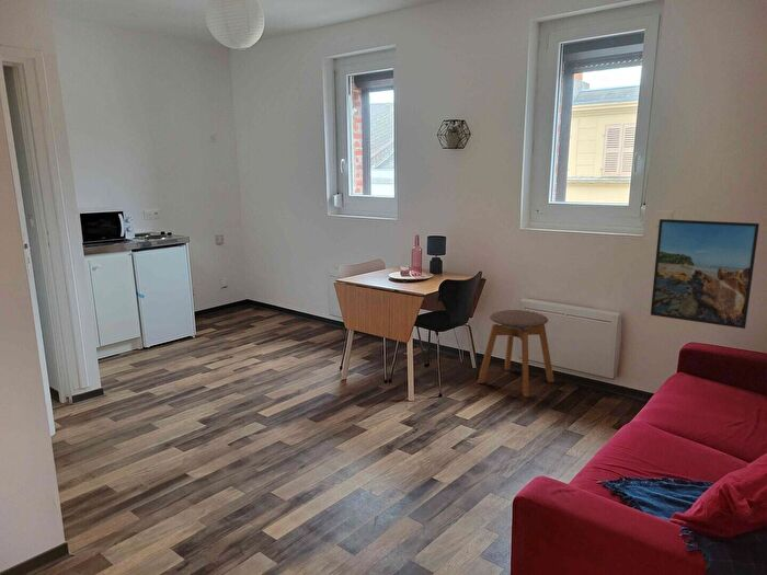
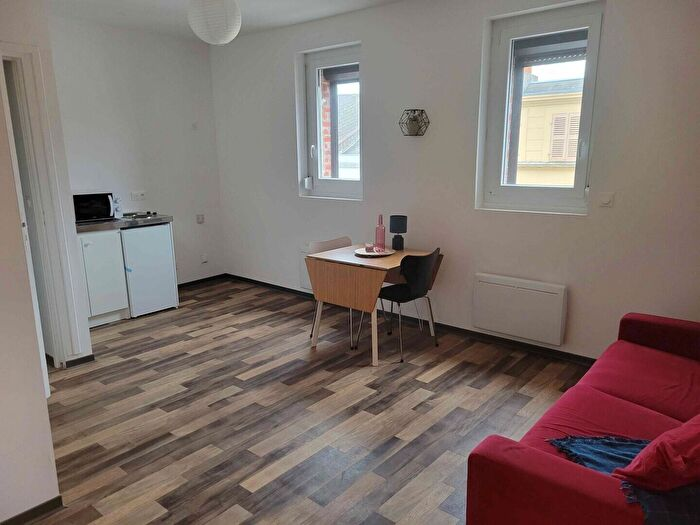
- stool (522, 348)
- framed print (701, 272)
